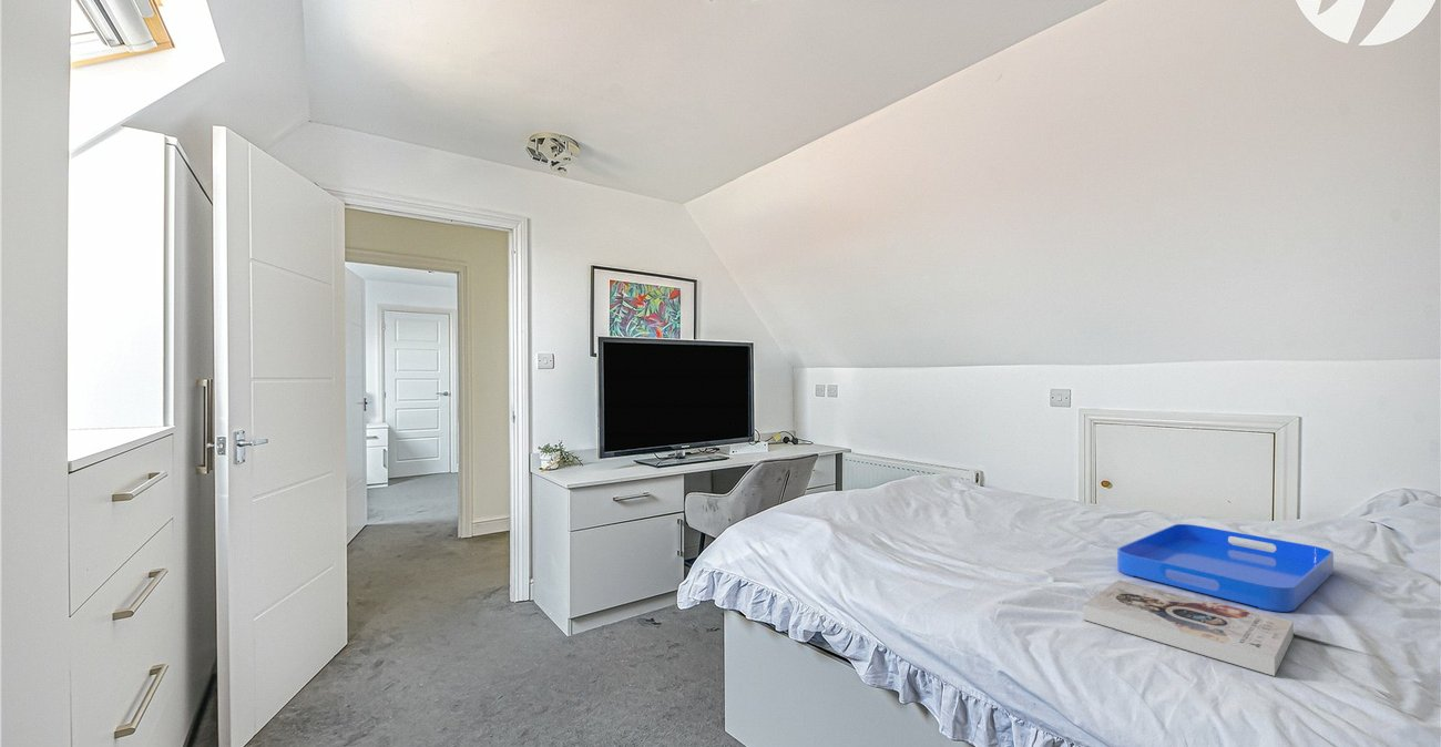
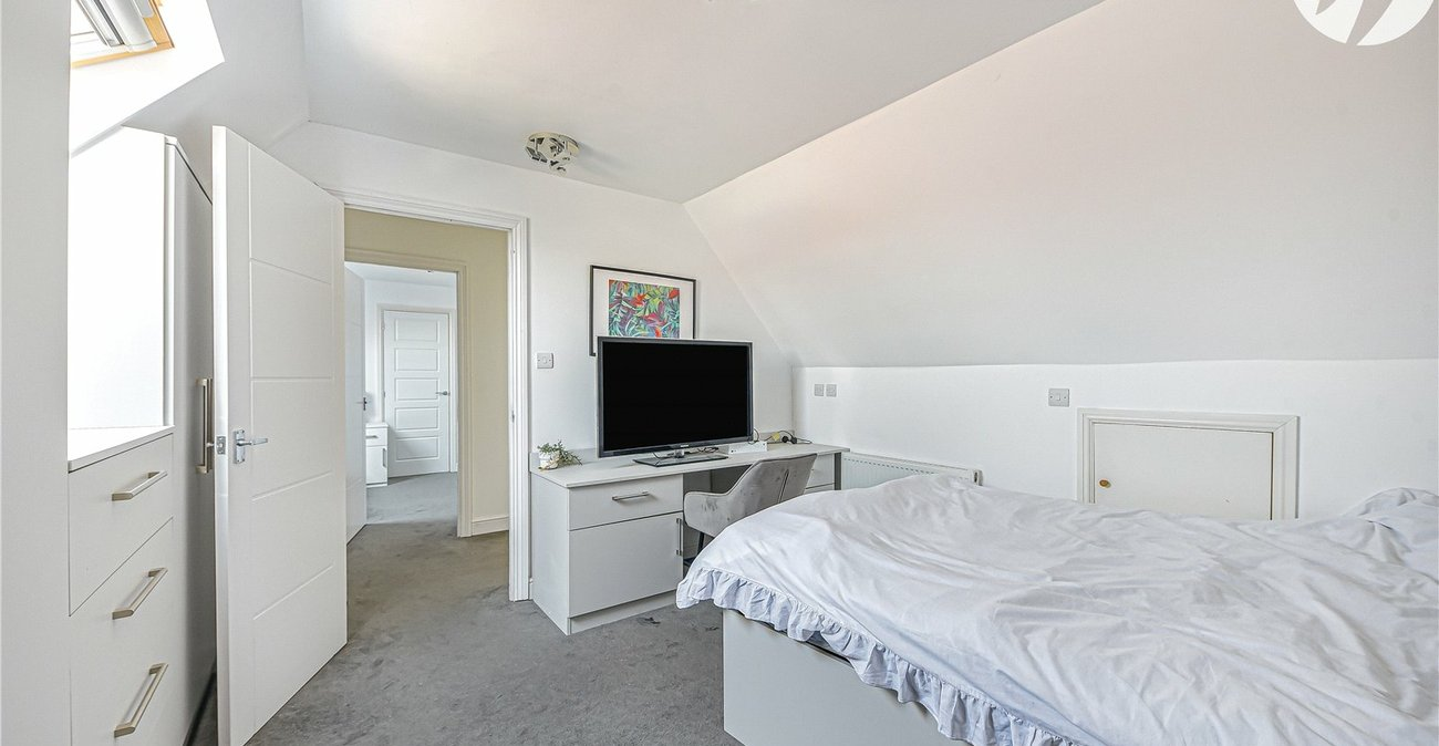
- serving tray (1224, 560)
- book (1184, 620)
